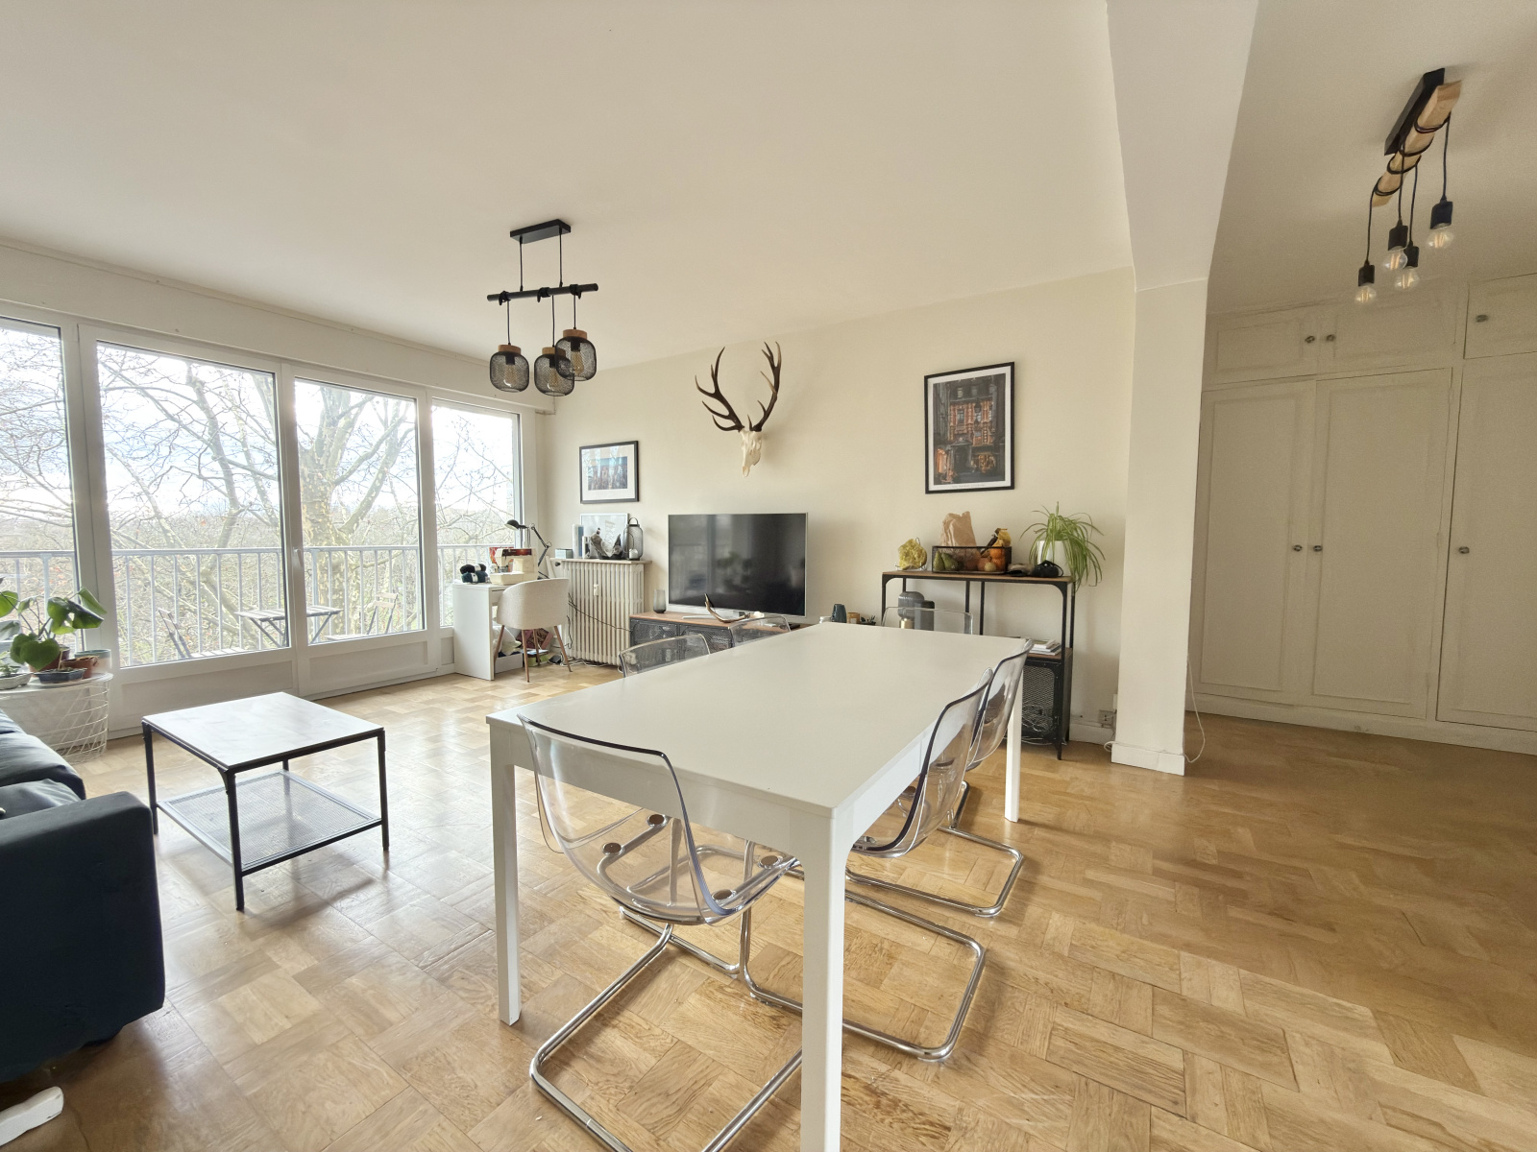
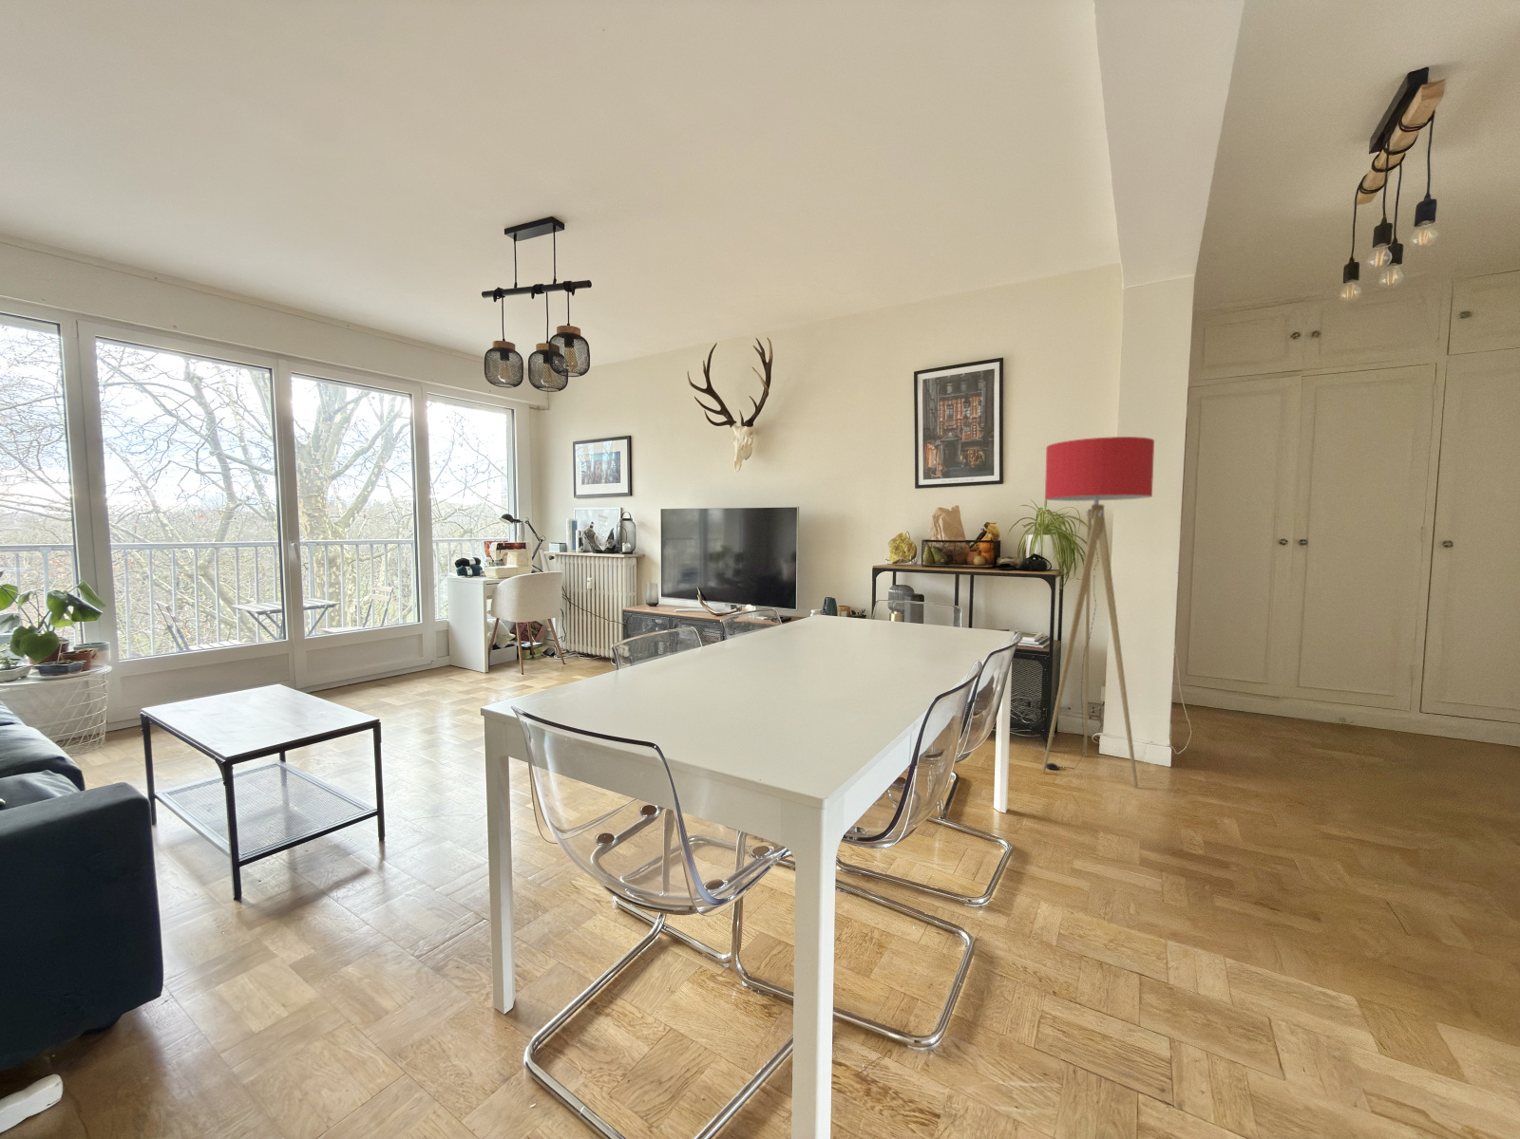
+ floor lamp (1094, 610)
